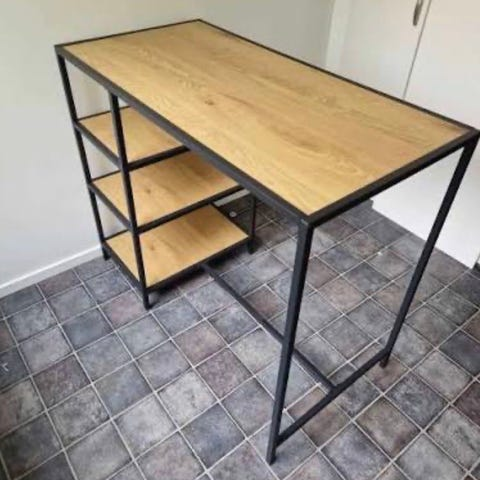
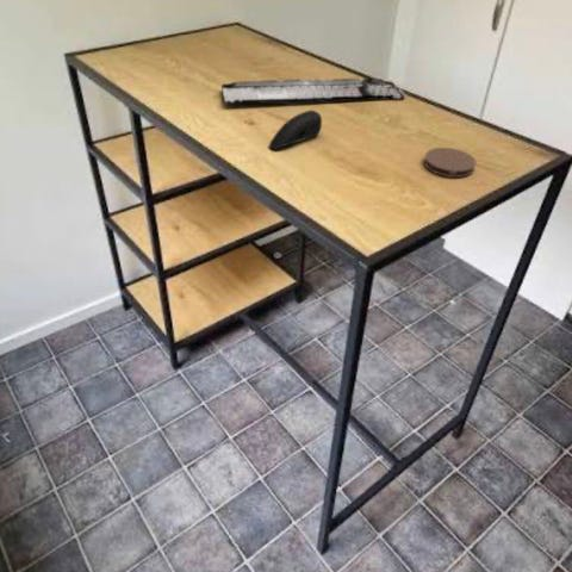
+ keyboard (312, 89)
+ coaster (449, 161)
+ computer mouse (294, 128)
